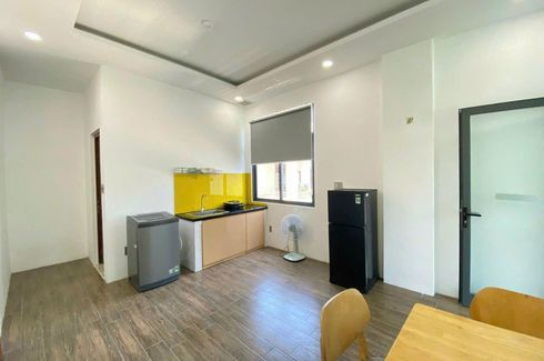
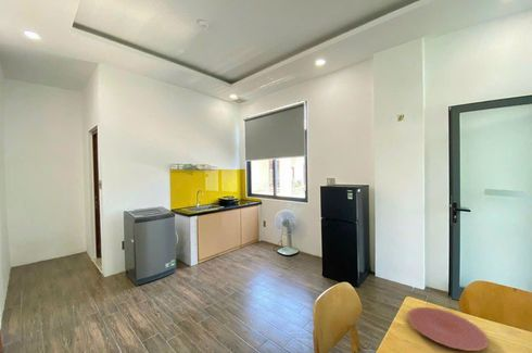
+ plate (444, 328)
